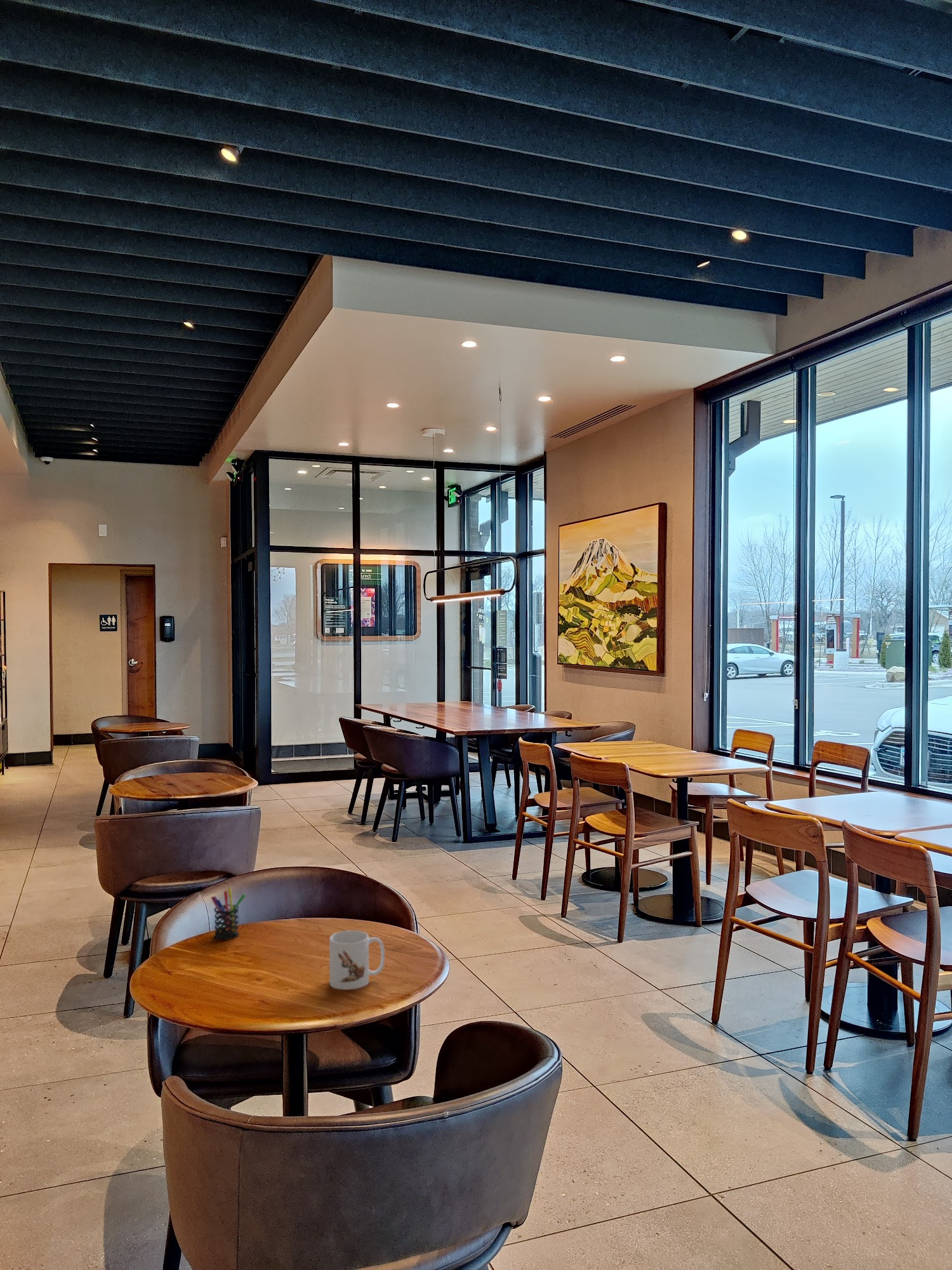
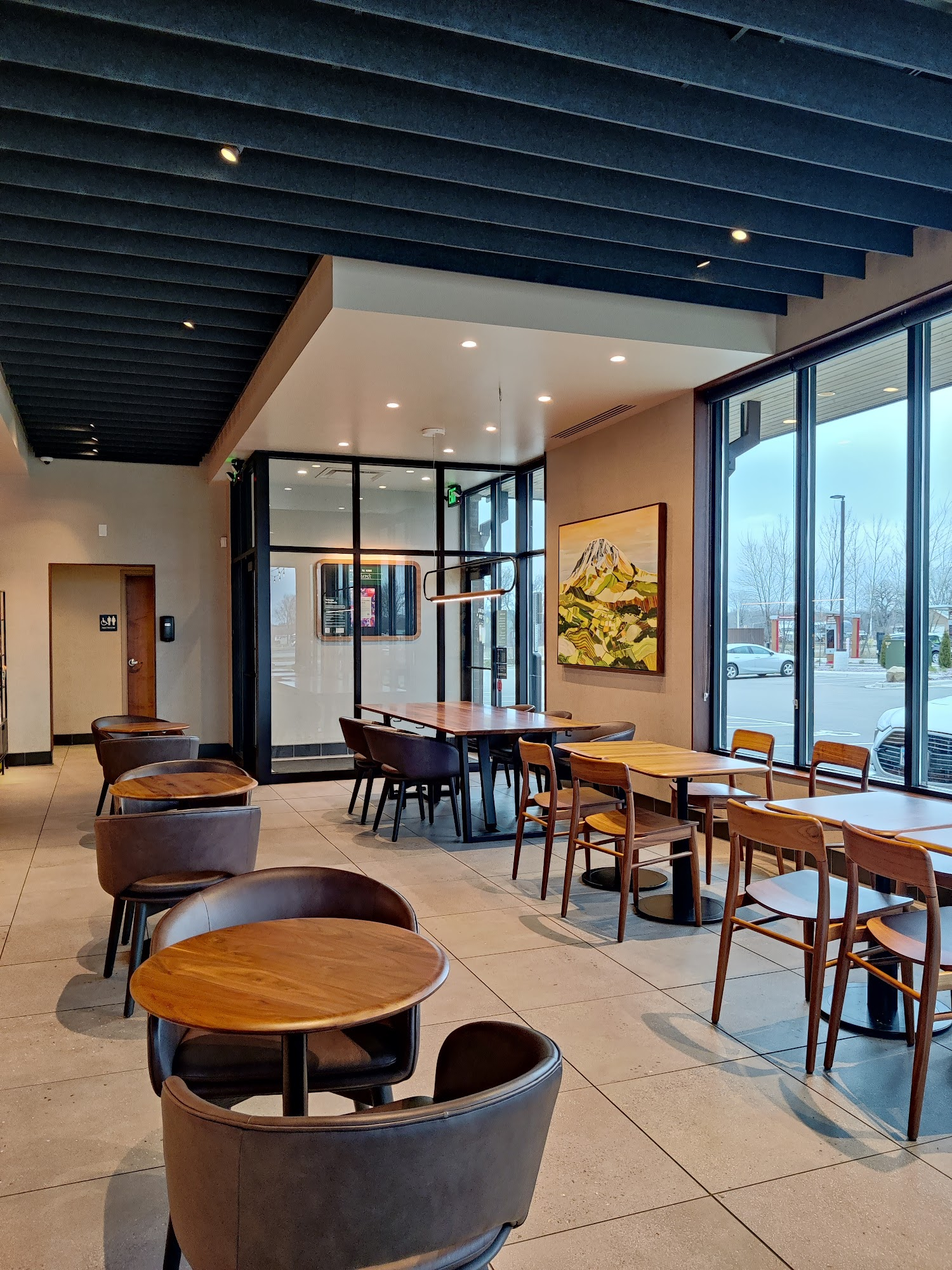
- pen holder (229, 912)
- mug (357, 958)
